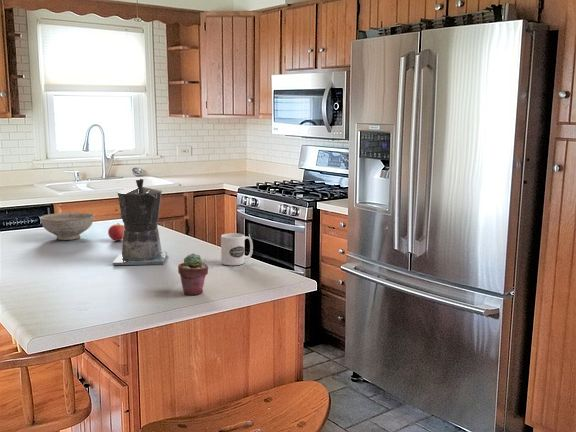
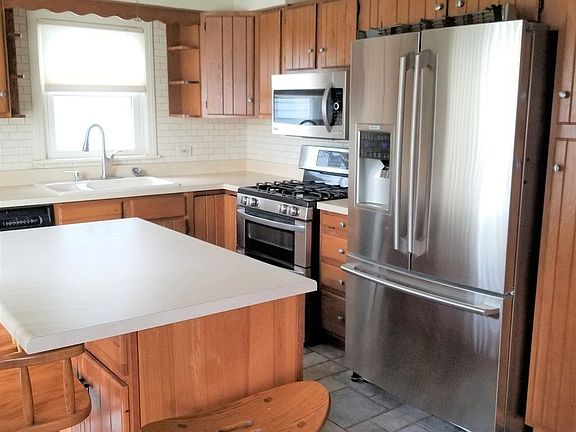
- coffee maker (140, 219)
- mug (237, 248)
- potted succulent (193, 273)
- pomegranate (118, 232)
- decorative bowl (67, 226)
